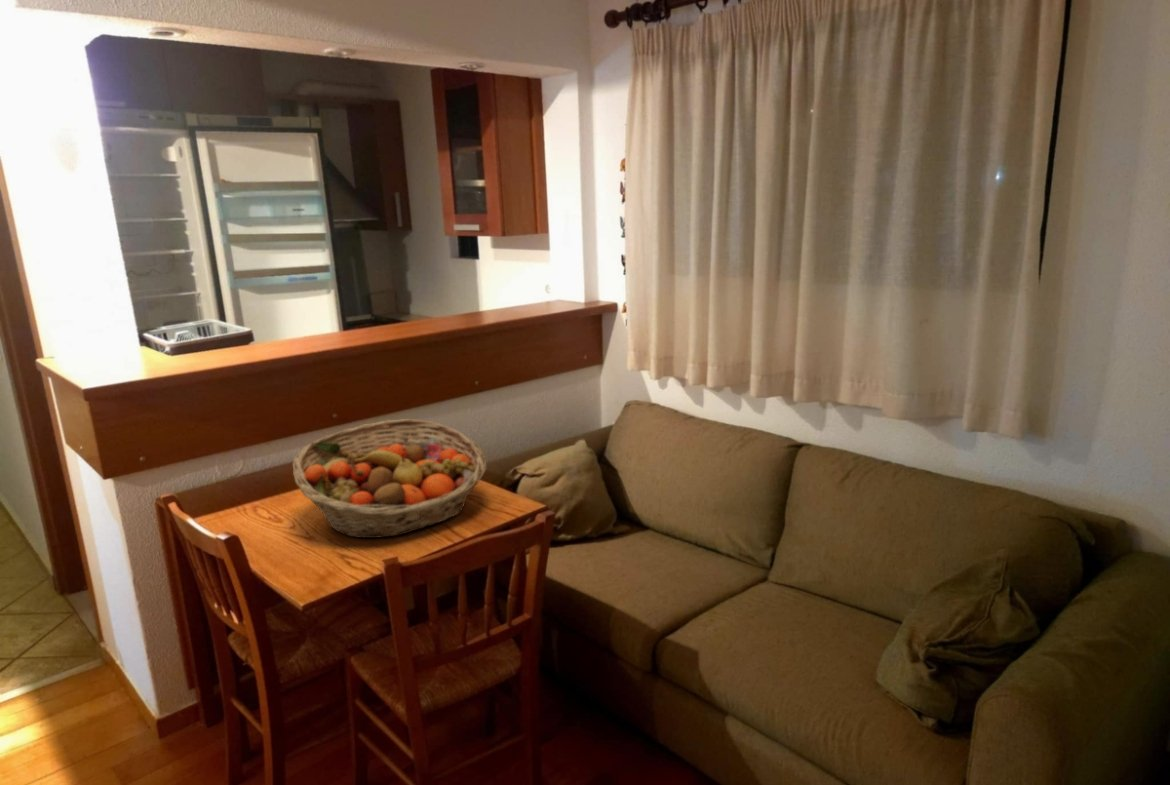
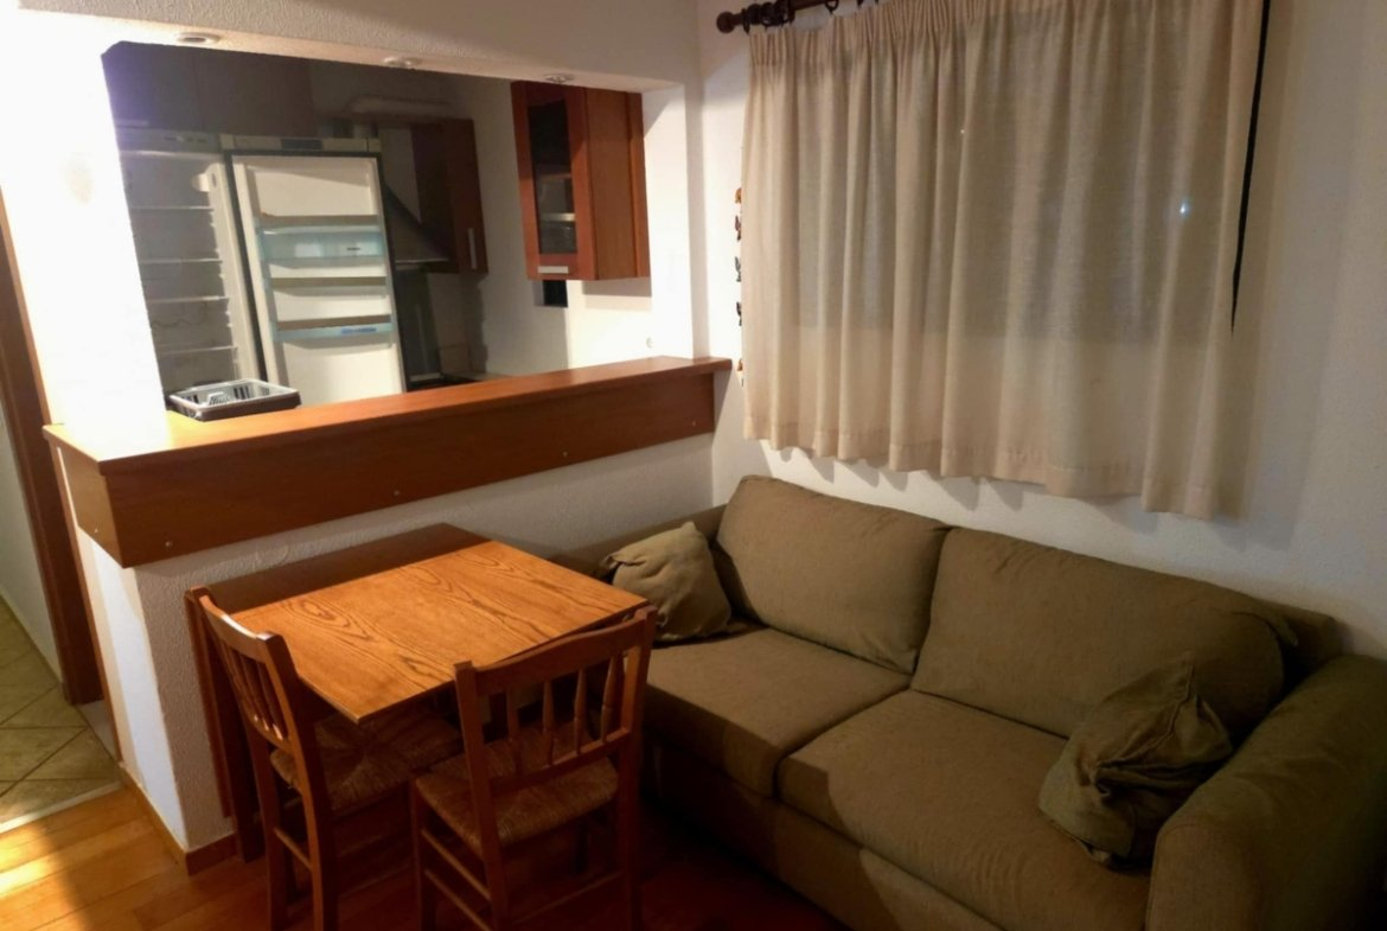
- fruit basket (393, 475)
